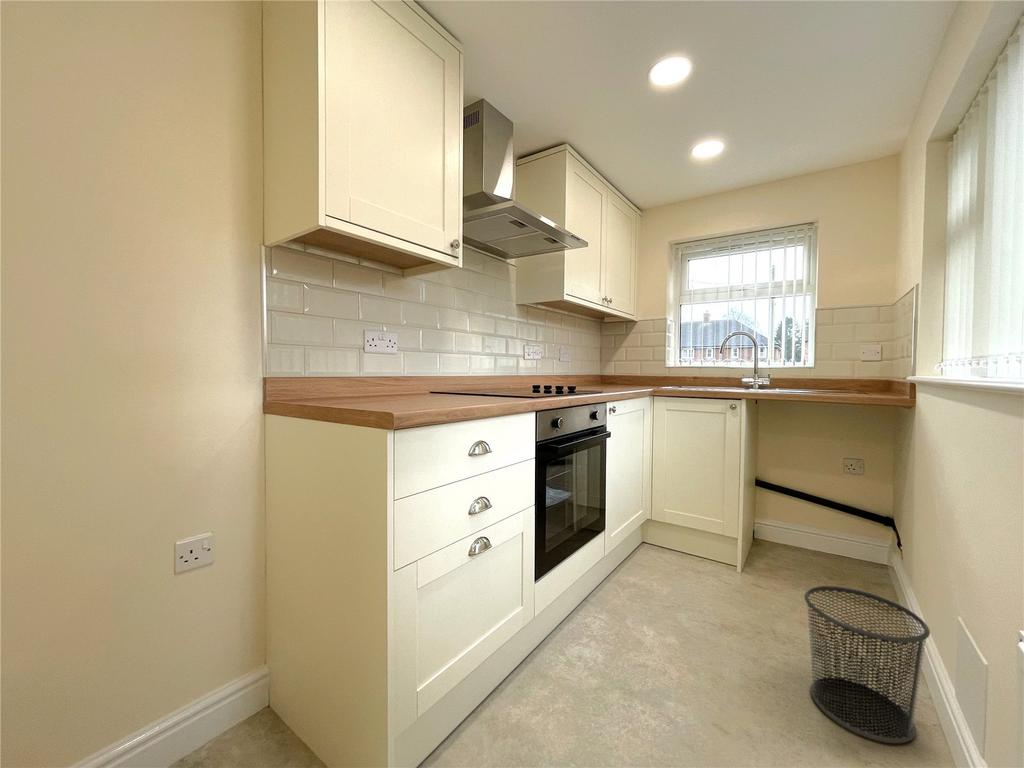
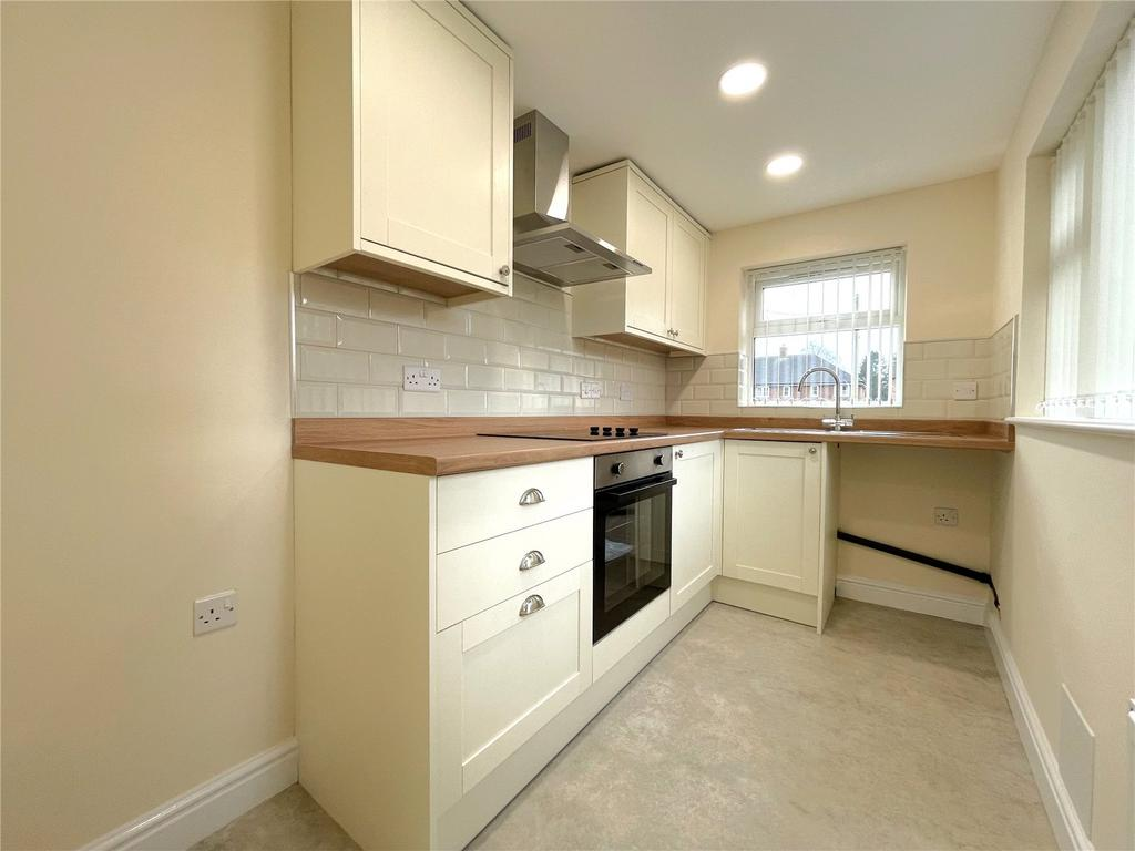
- waste bin (861, 659)
